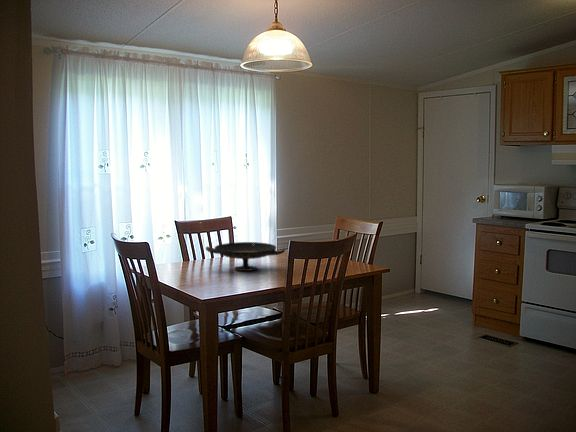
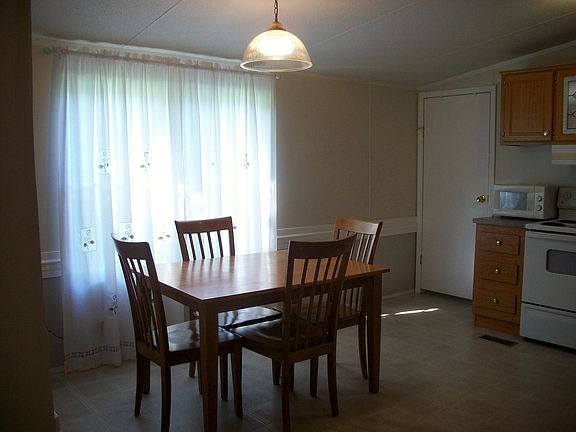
- decorative bowl (245, 257)
